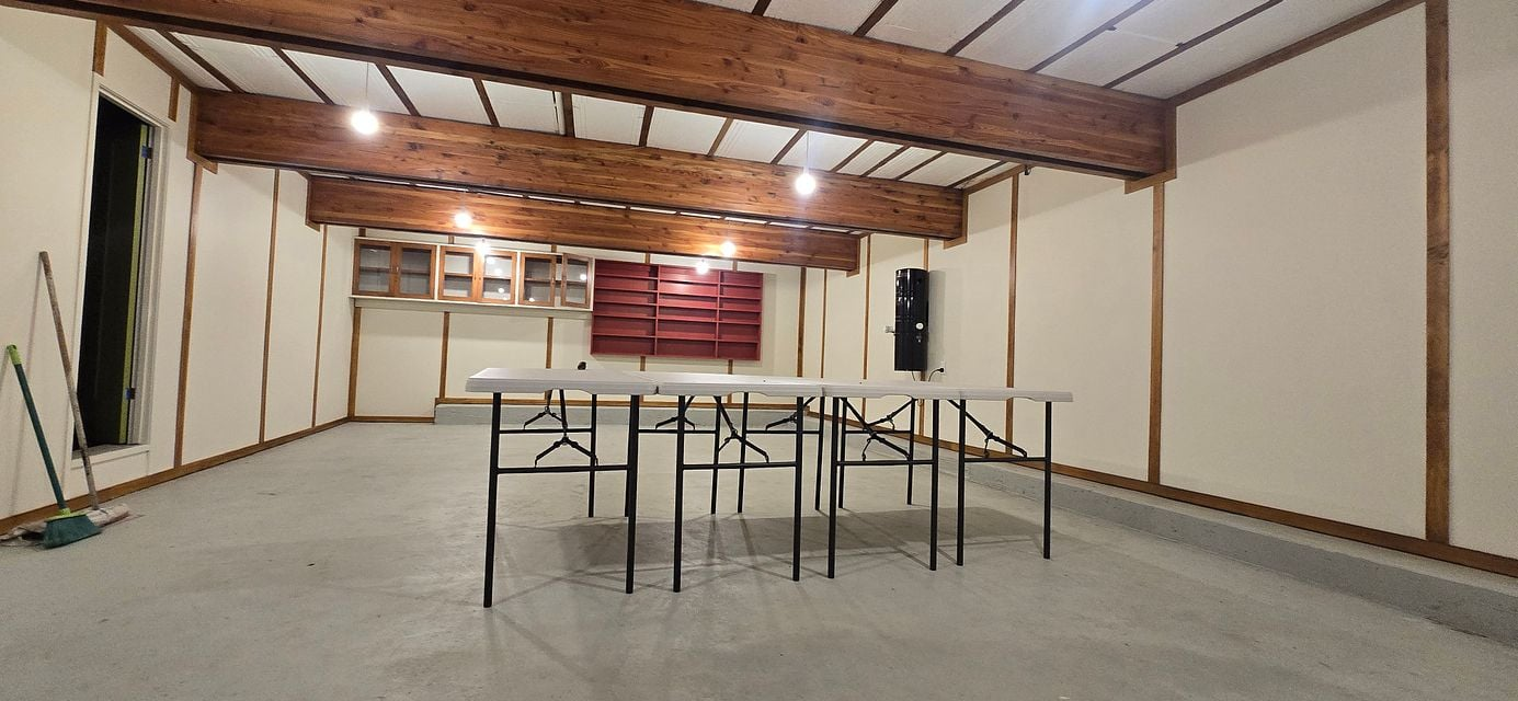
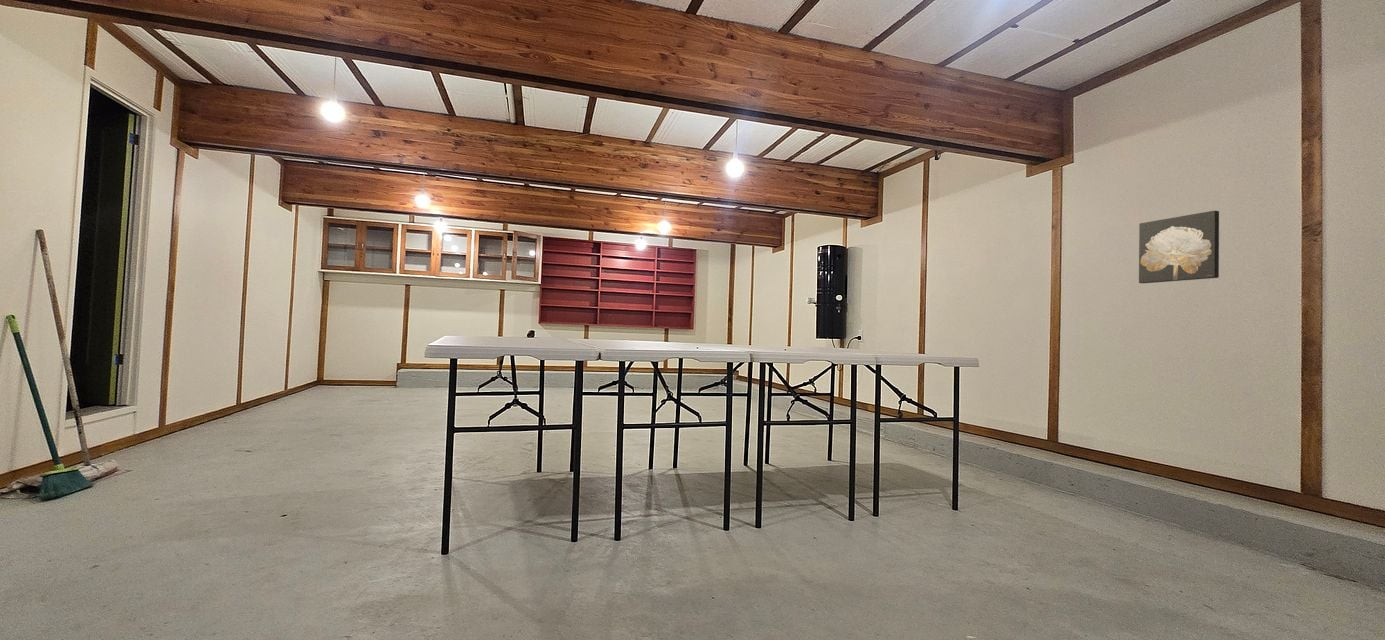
+ wall art (1177, 249)
